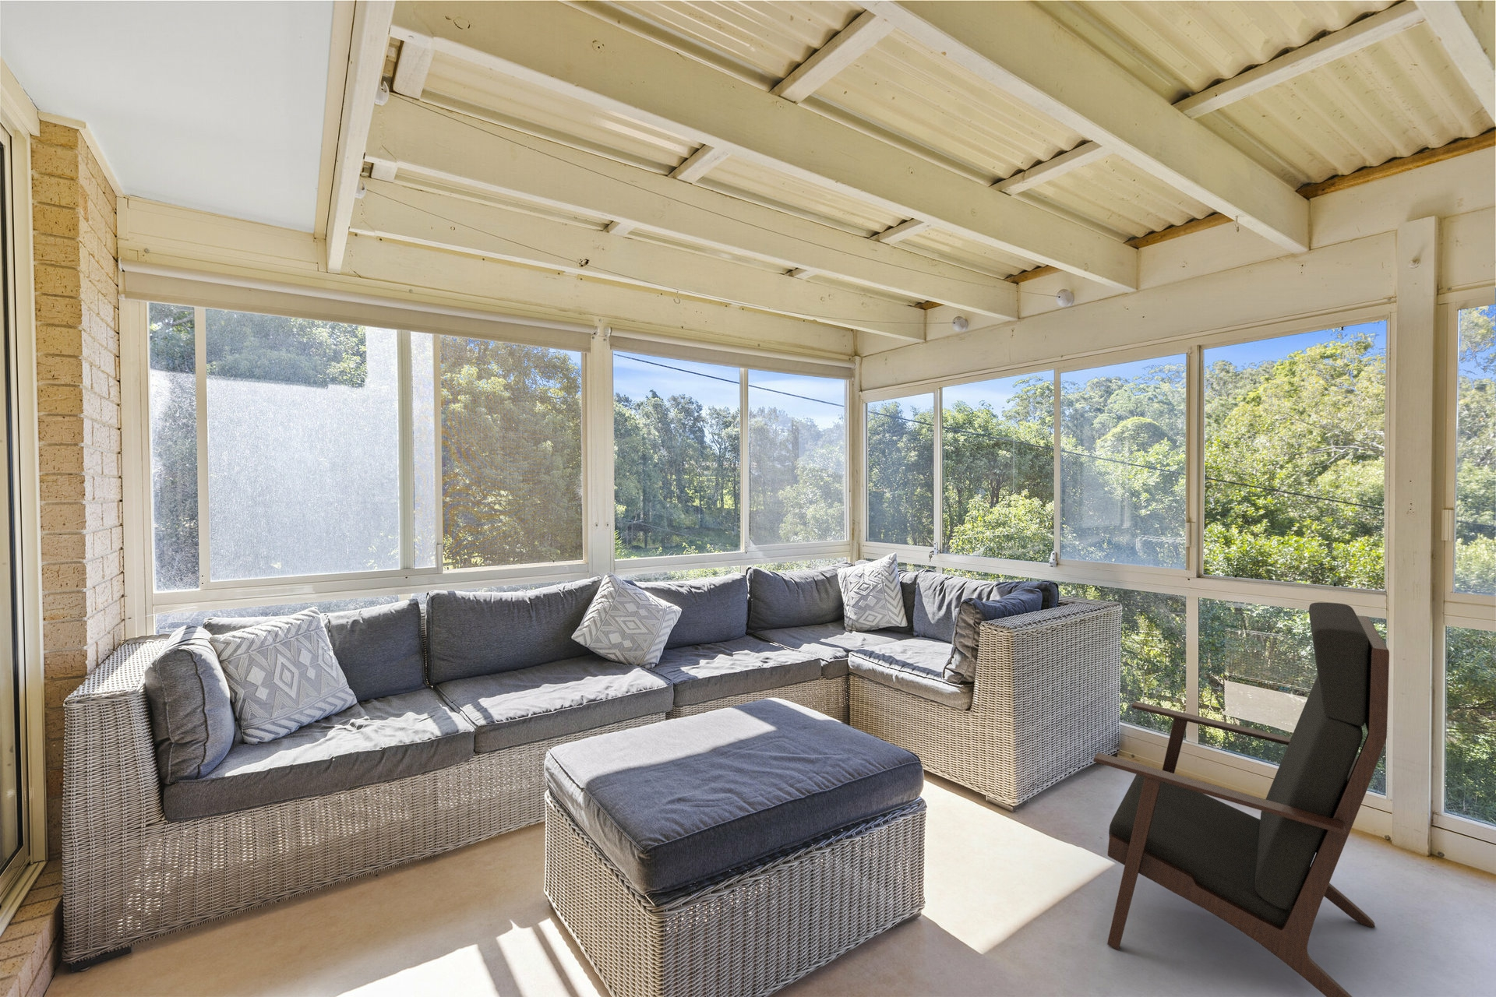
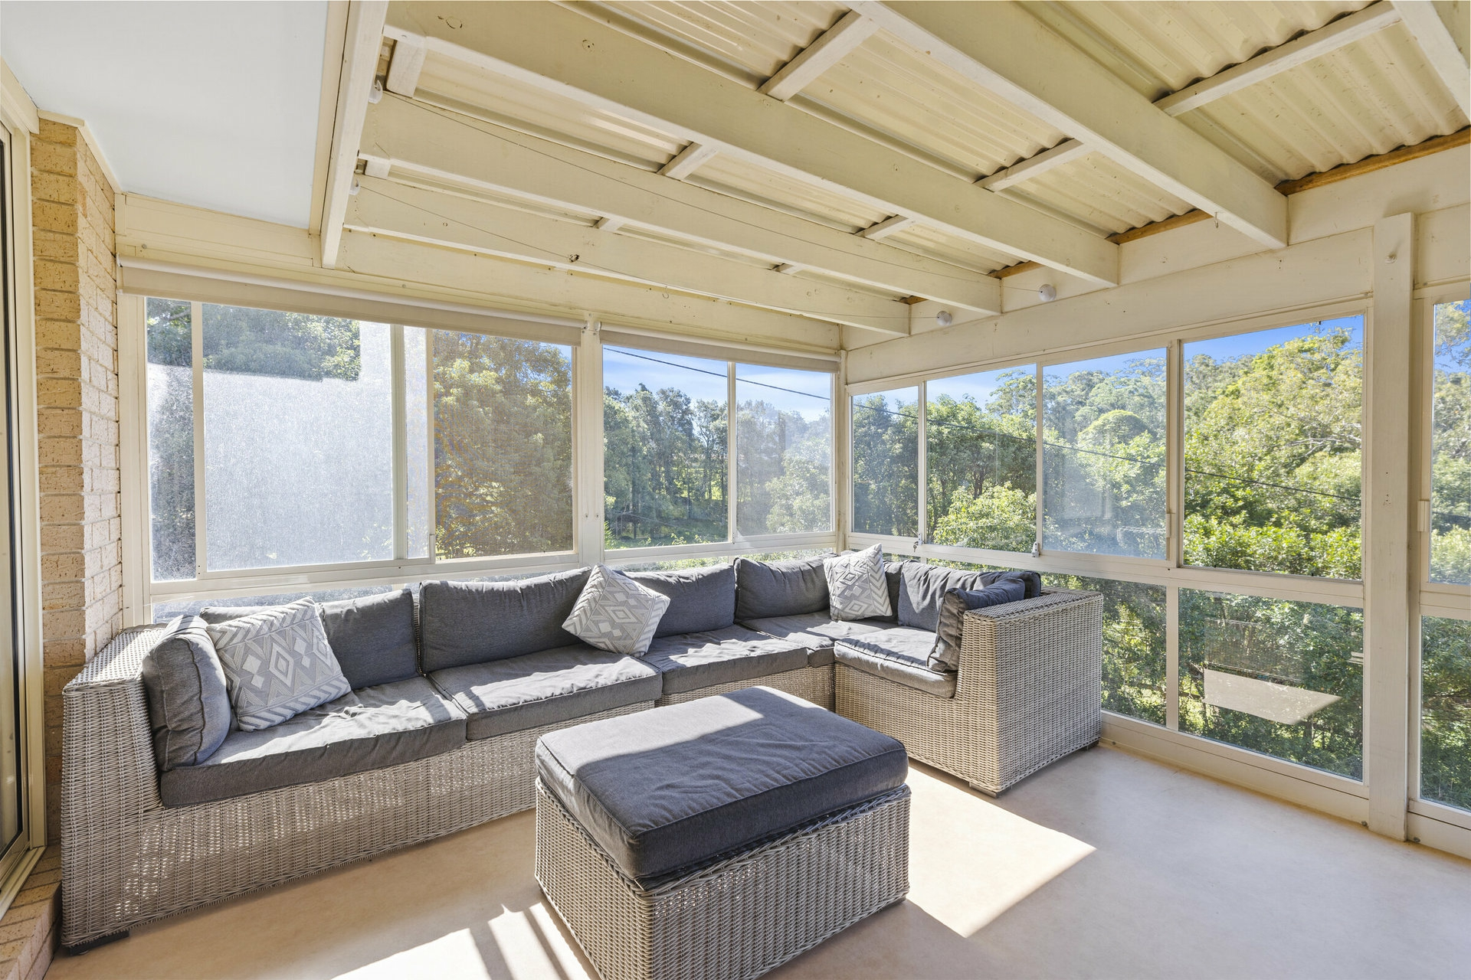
- lounge chair (1230, 789)
